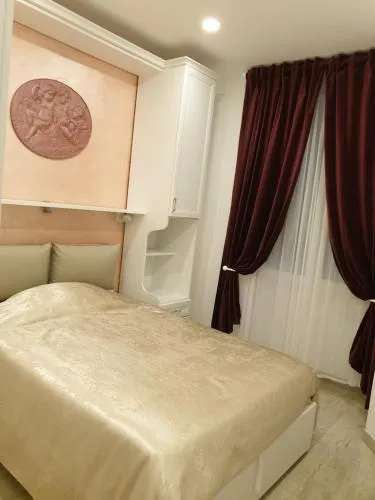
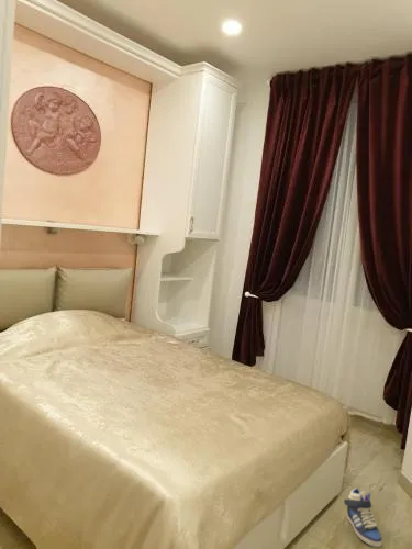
+ sneaker (364, 513)
